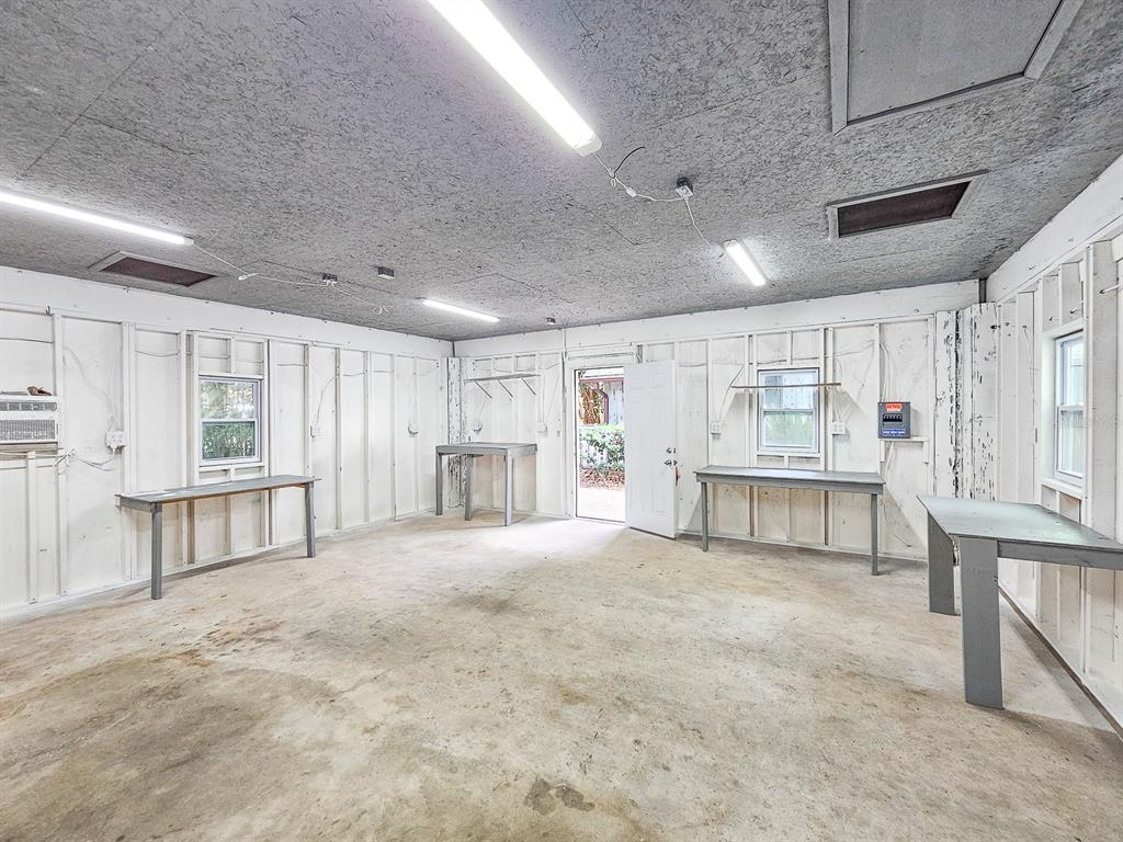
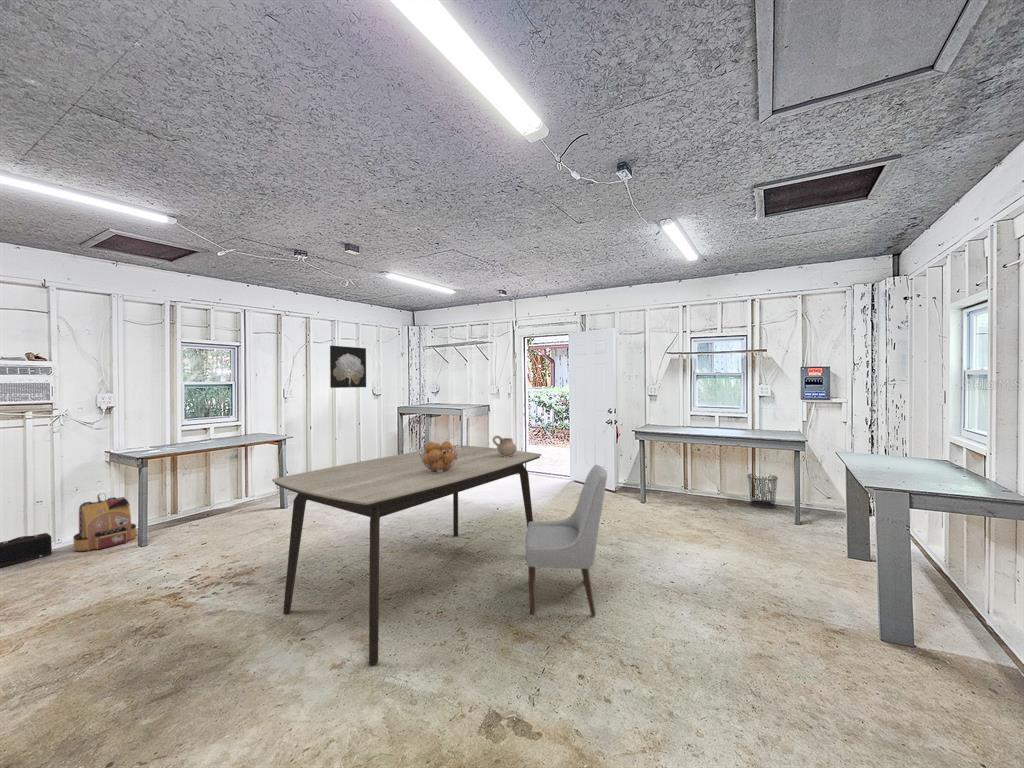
+ waste bin (762, 490)
+ dining table (419, 504)
+ chair (566, 532)
+ pitcher (503, 445)
+ wall art (348, 367)
+ fruit basket (439, 456)
+ backpack (104, 518)
+ speaker (21, 548)
